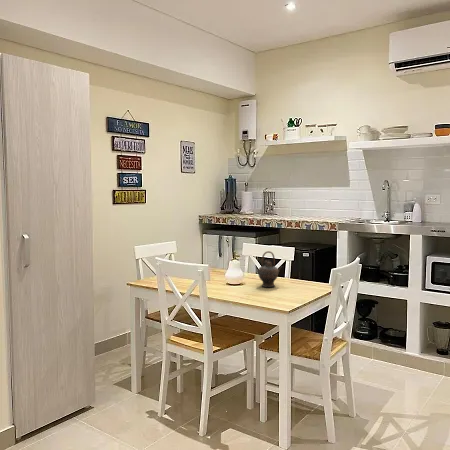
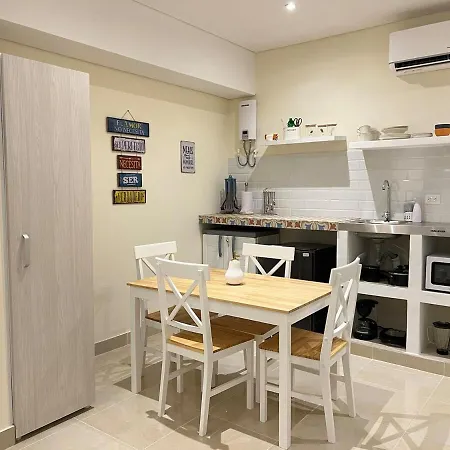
- teapot (270, 268)
